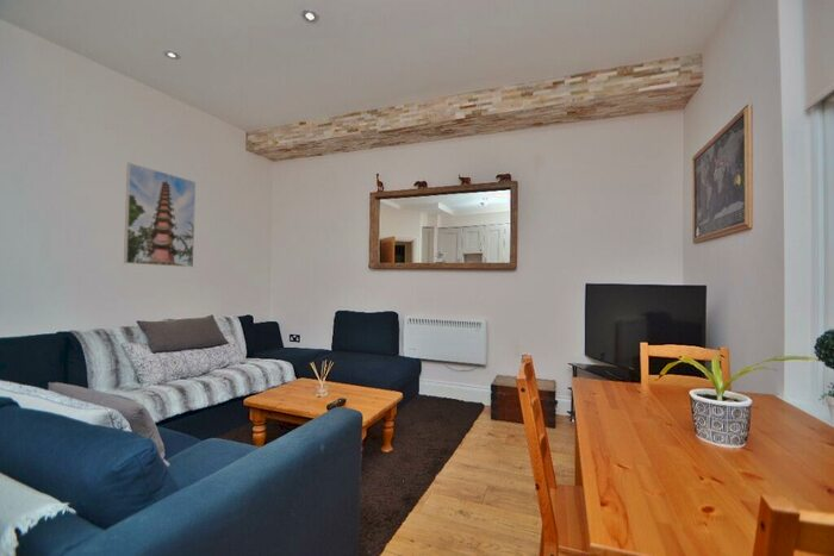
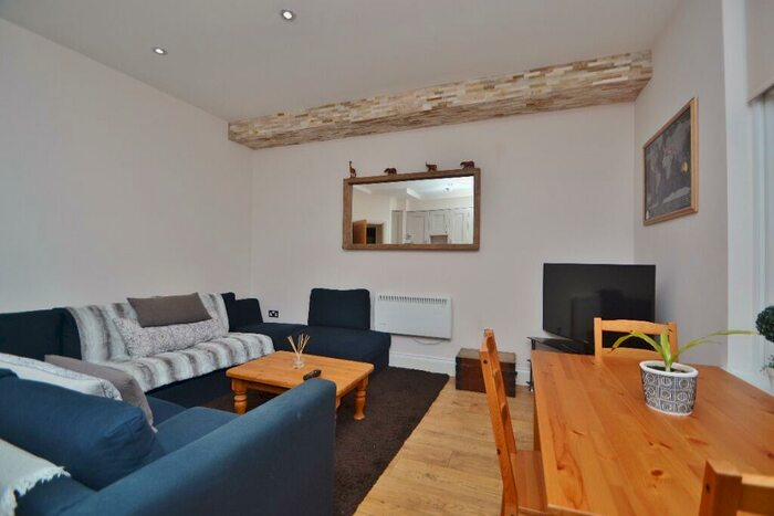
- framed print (162, 219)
